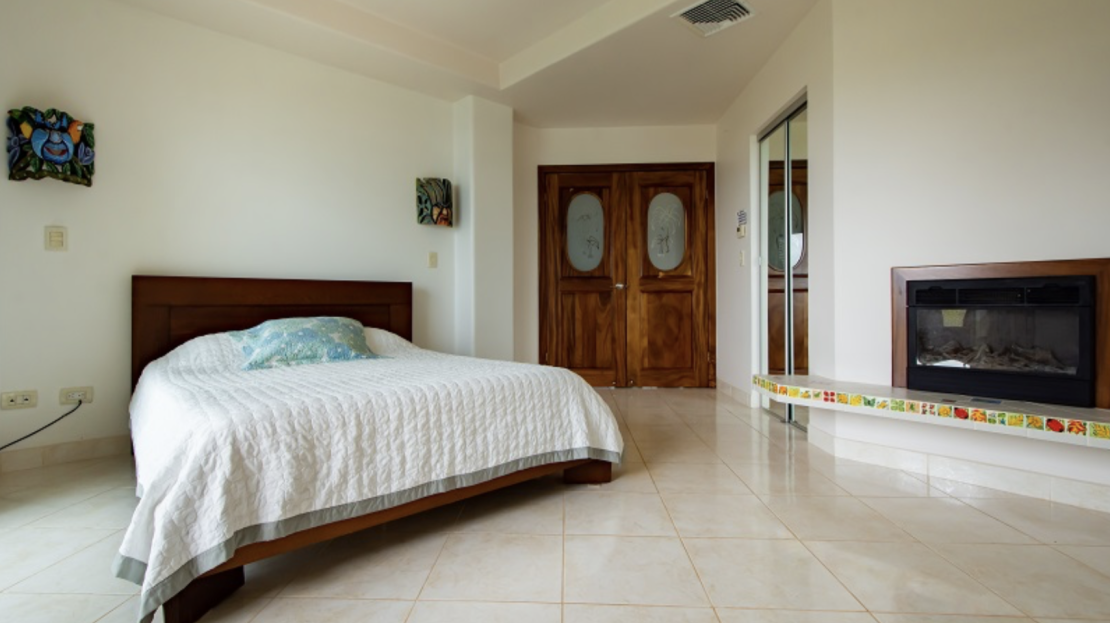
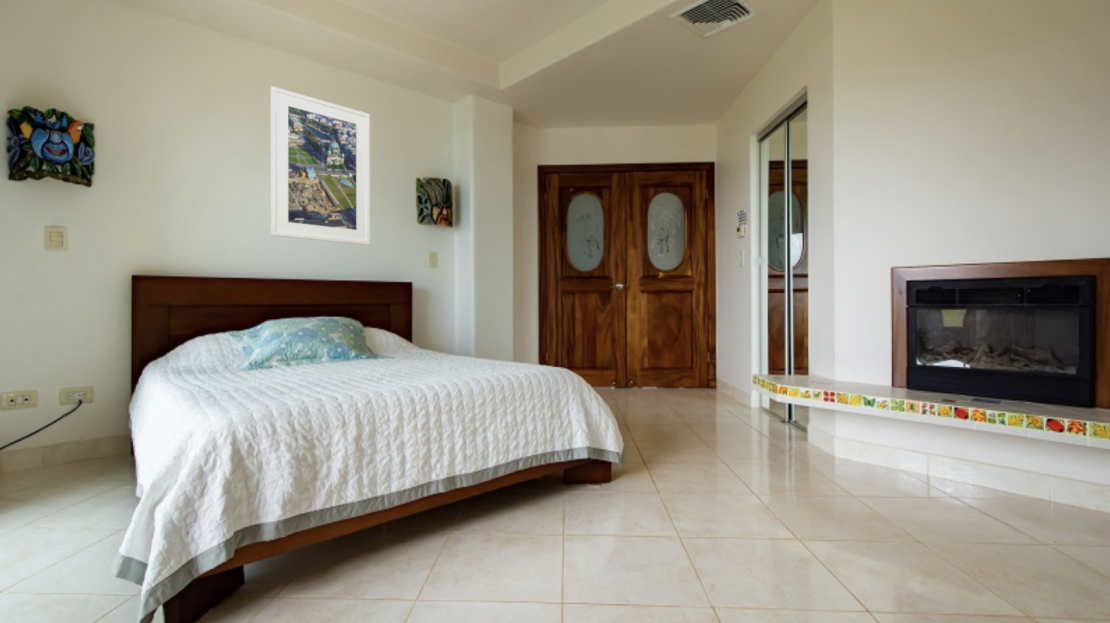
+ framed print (323, 170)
